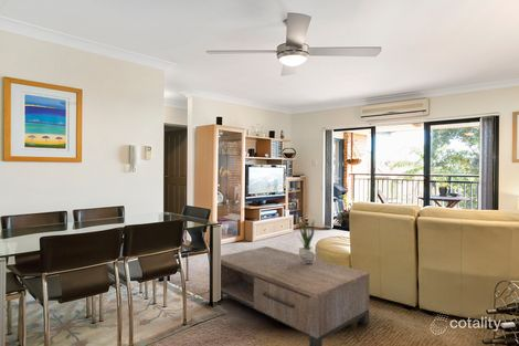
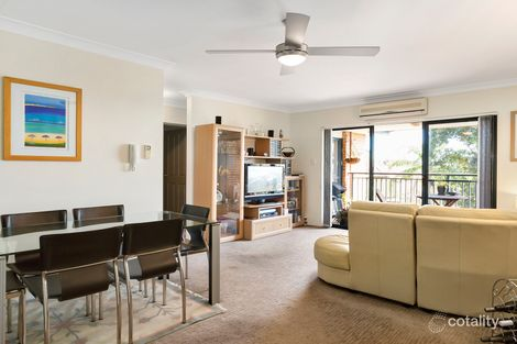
- coffee table (285, 286)
- potted plant (306, 240)
